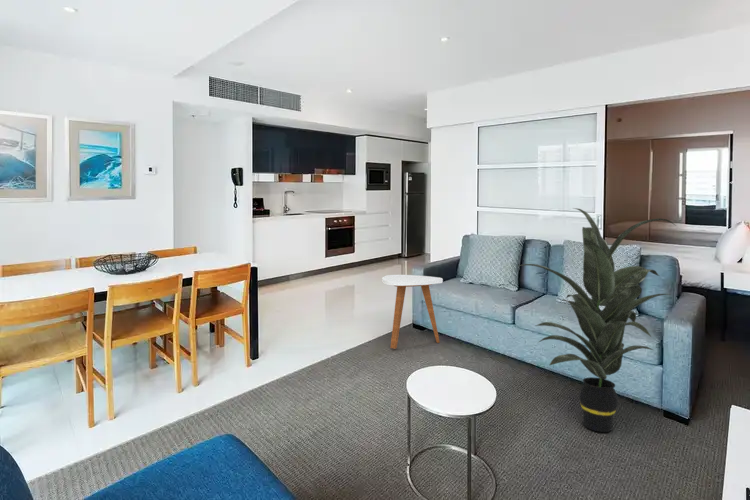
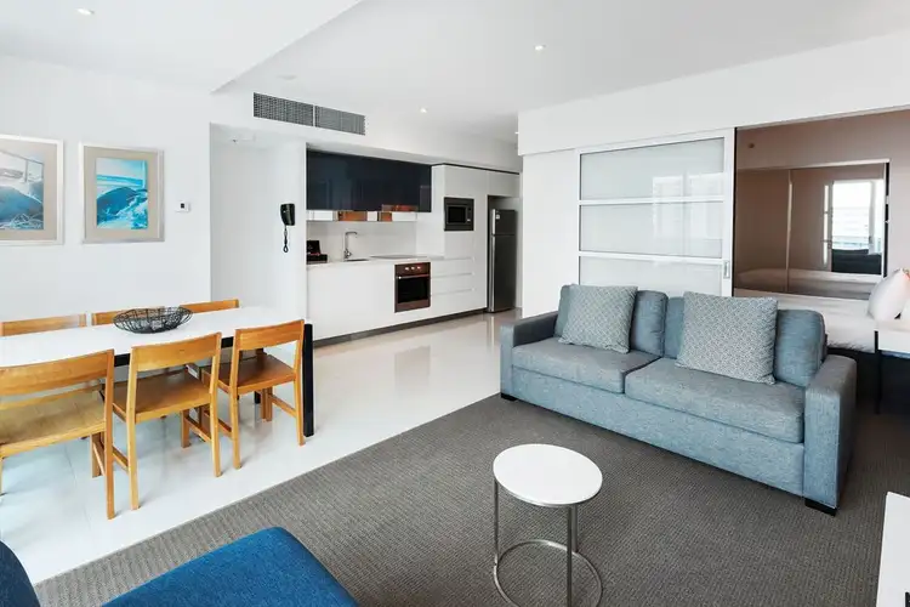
- side table (402, 309)
- indoor plant (595, 316)
